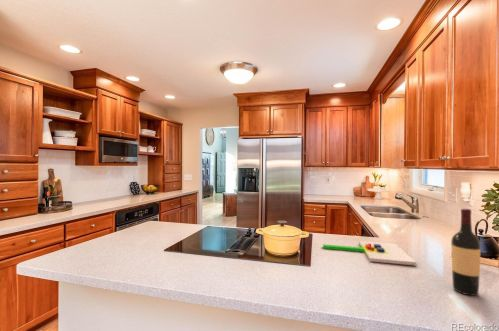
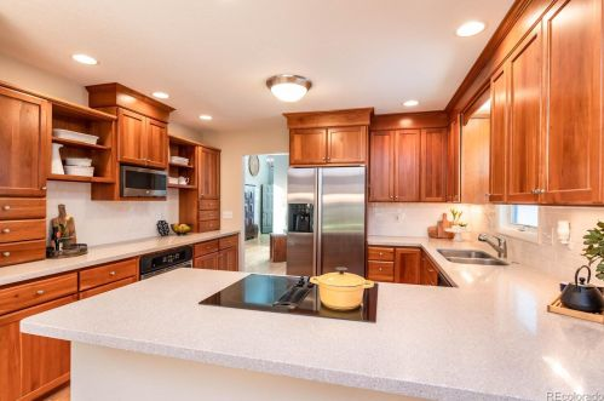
- chopping board (362, 248)
- wine bottle (465, 250)
